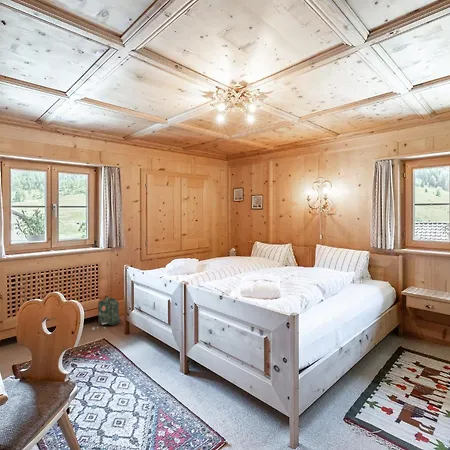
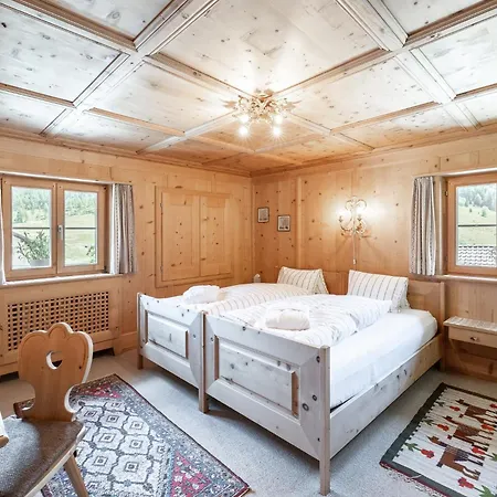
- backpack (108, 311)
